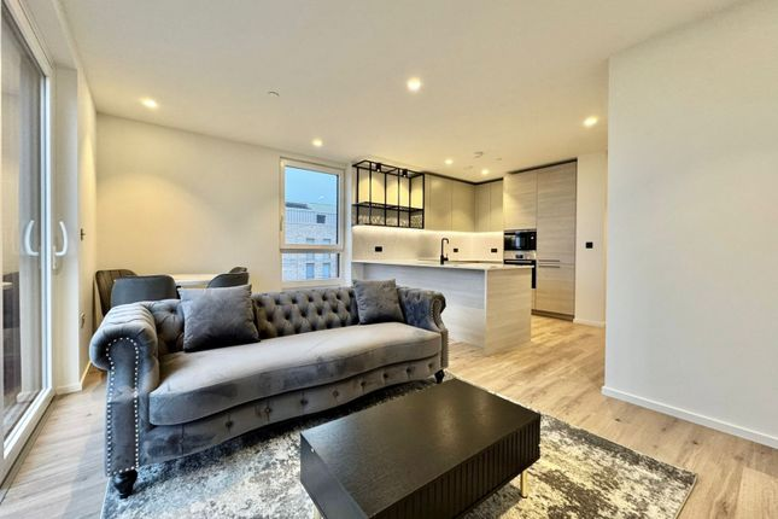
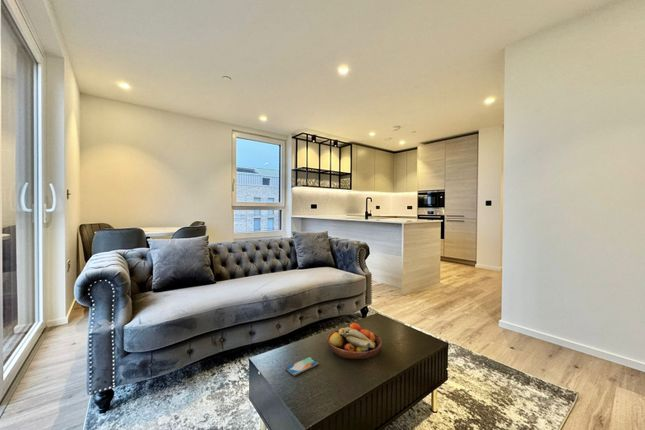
+ fruit bowl (354, 337)
+ smartphone (302, 365)
